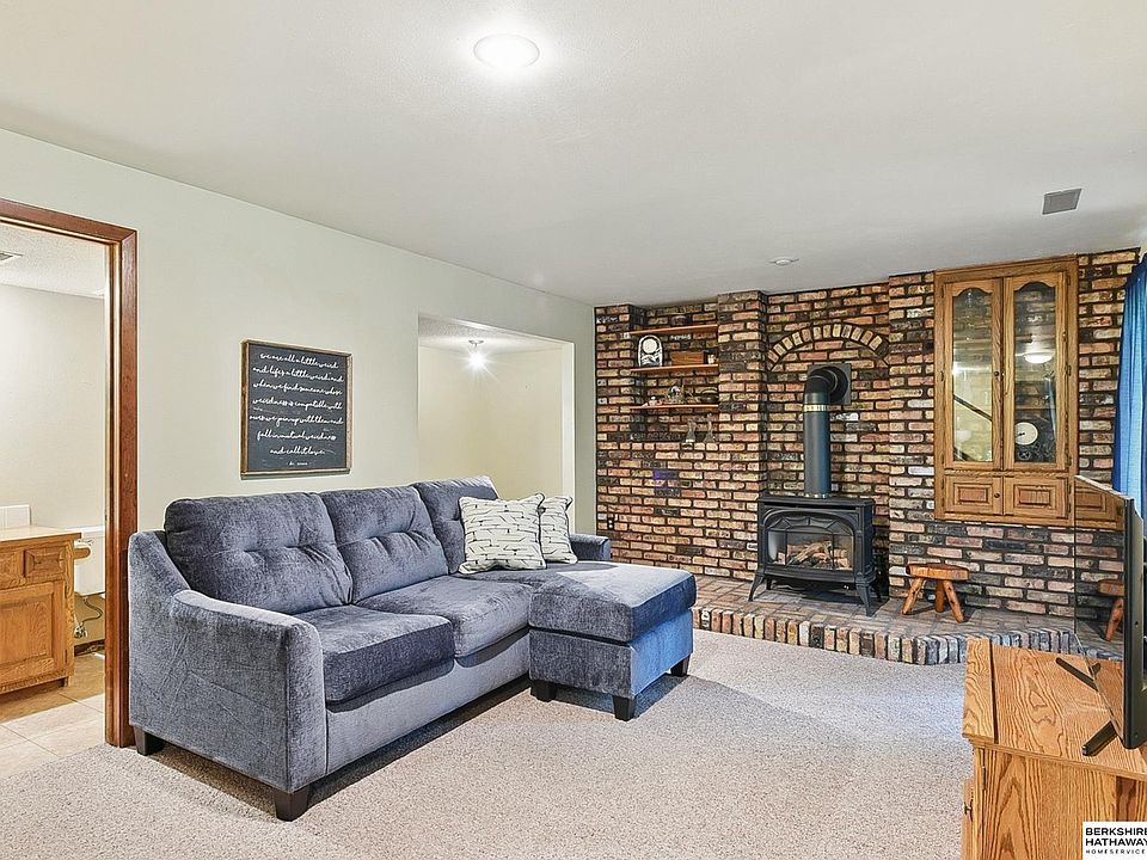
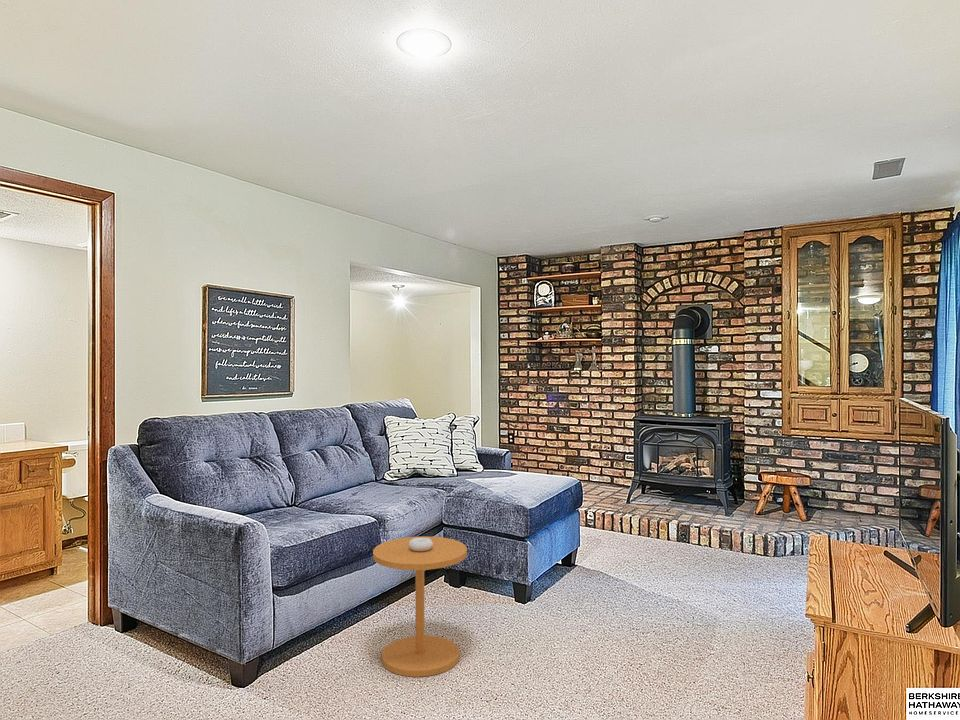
+ side table (420, 598)
